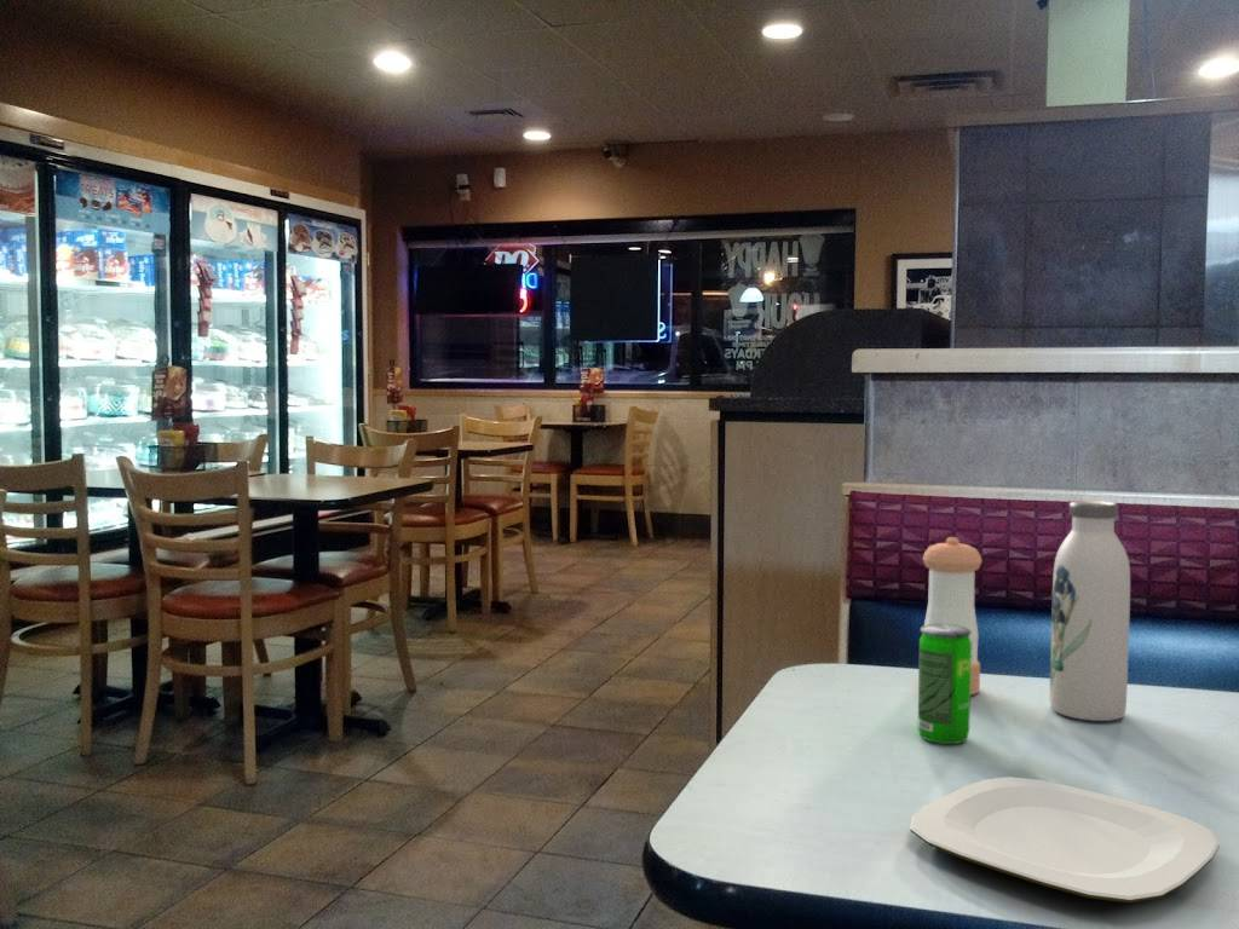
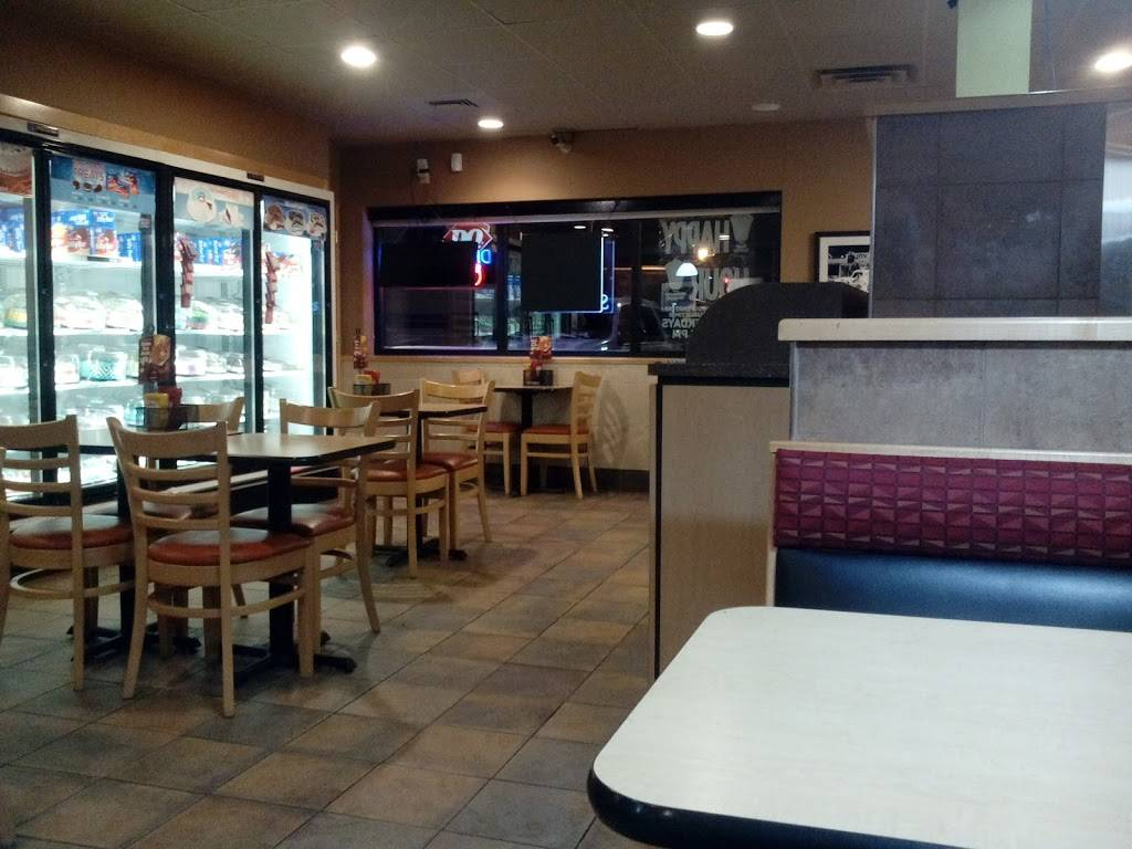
- water bottle (1090, 606)
- pepper shaker (950, 612)
- plate (1060, 837)
- beverage can (944, 682)
